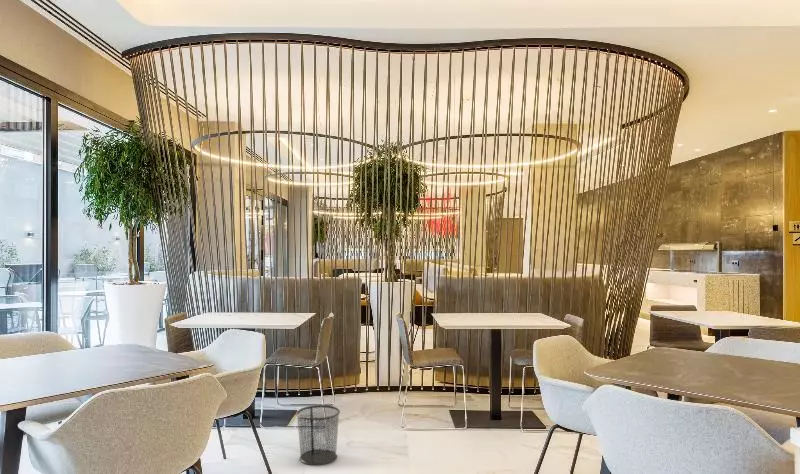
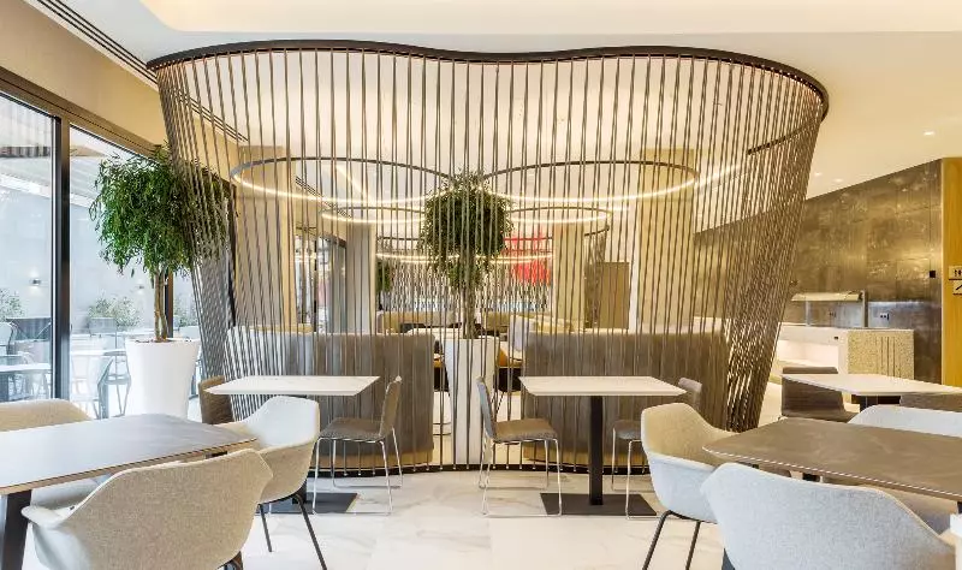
- waste bin (318, 435)
